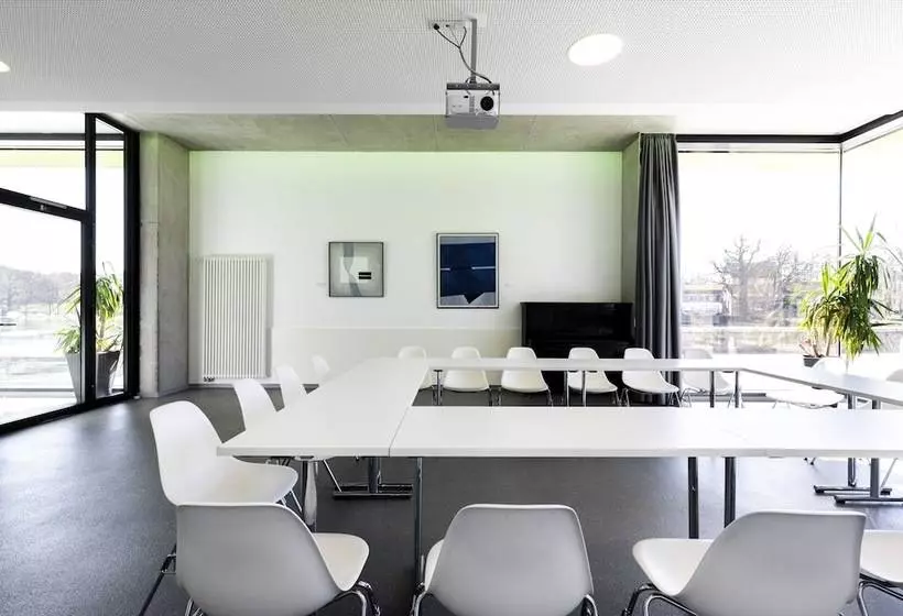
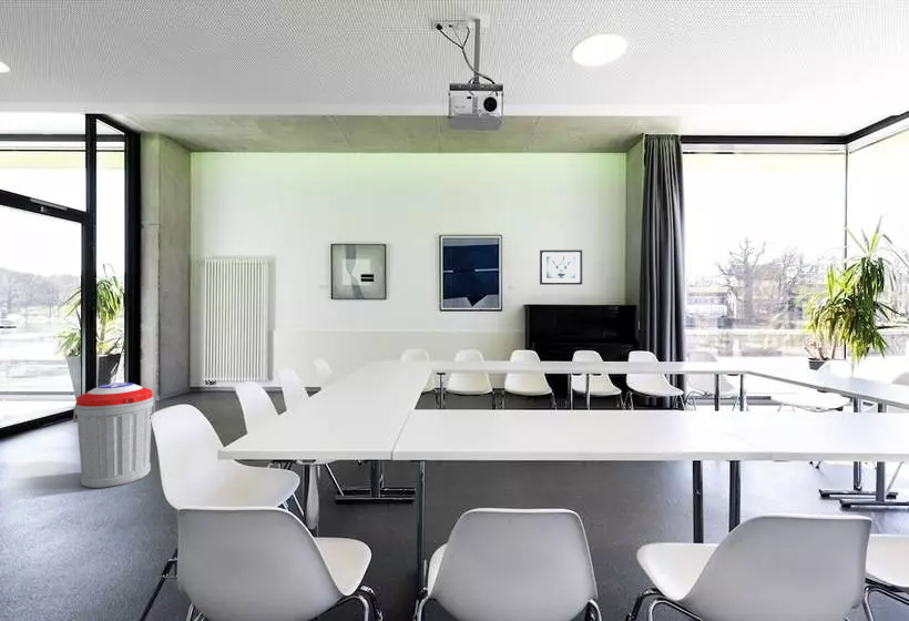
+ wall art (561, 267)
+ trash can (115, 430)
